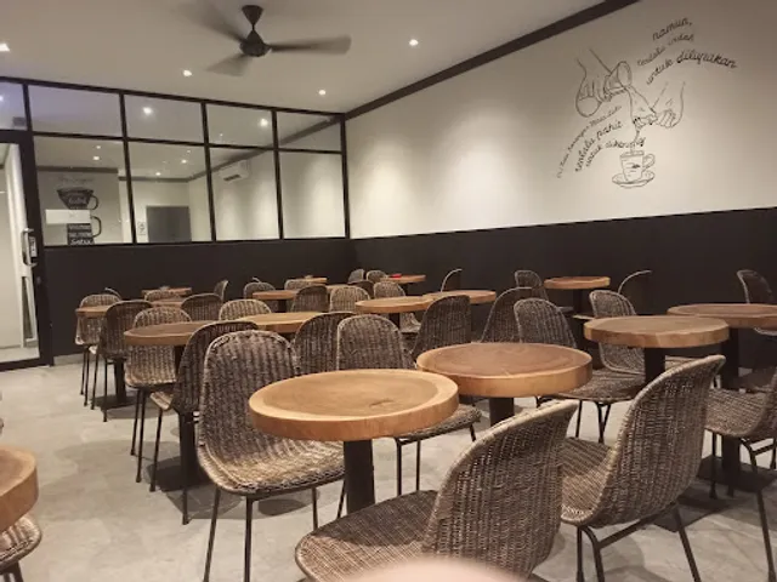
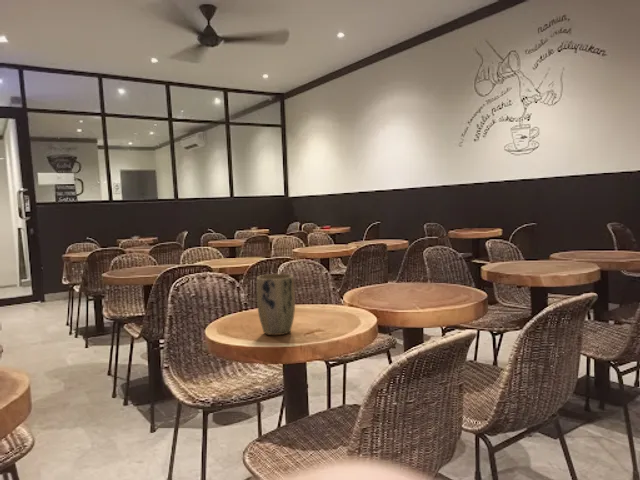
+ plant pot (276, 304)
